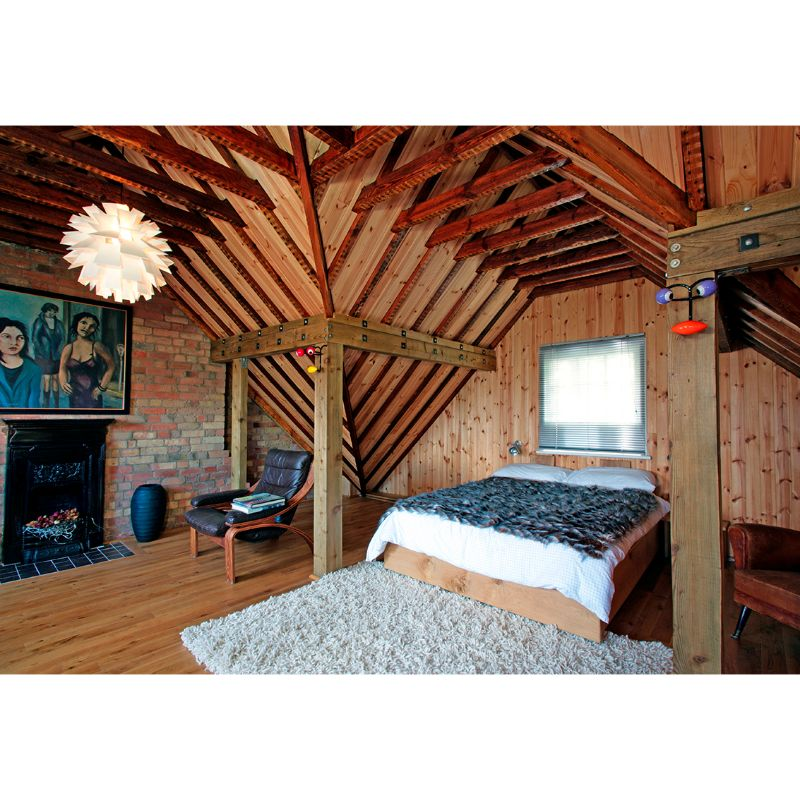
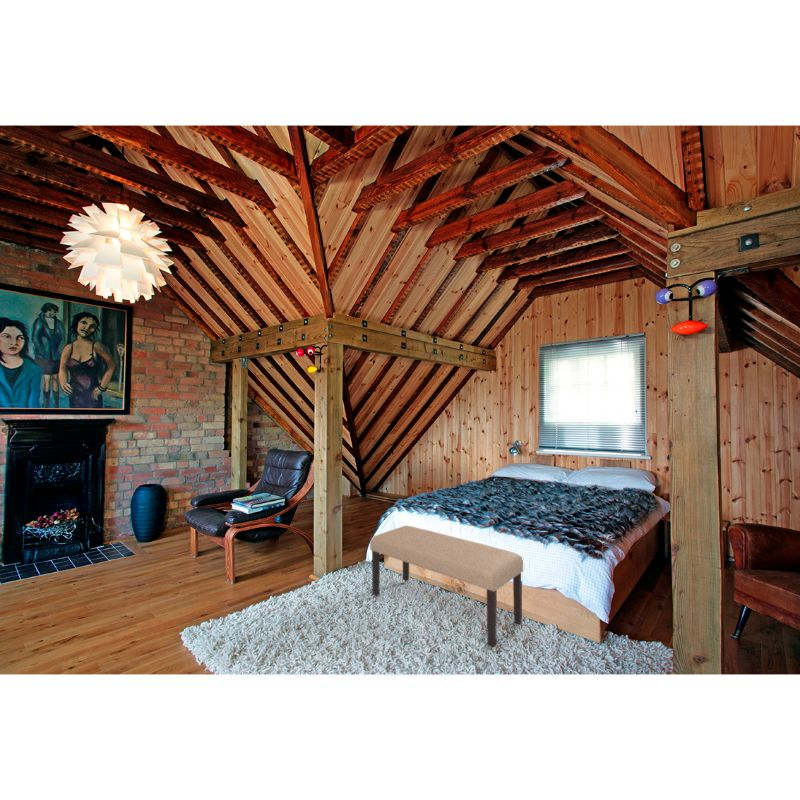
+ bench (441, 573)
